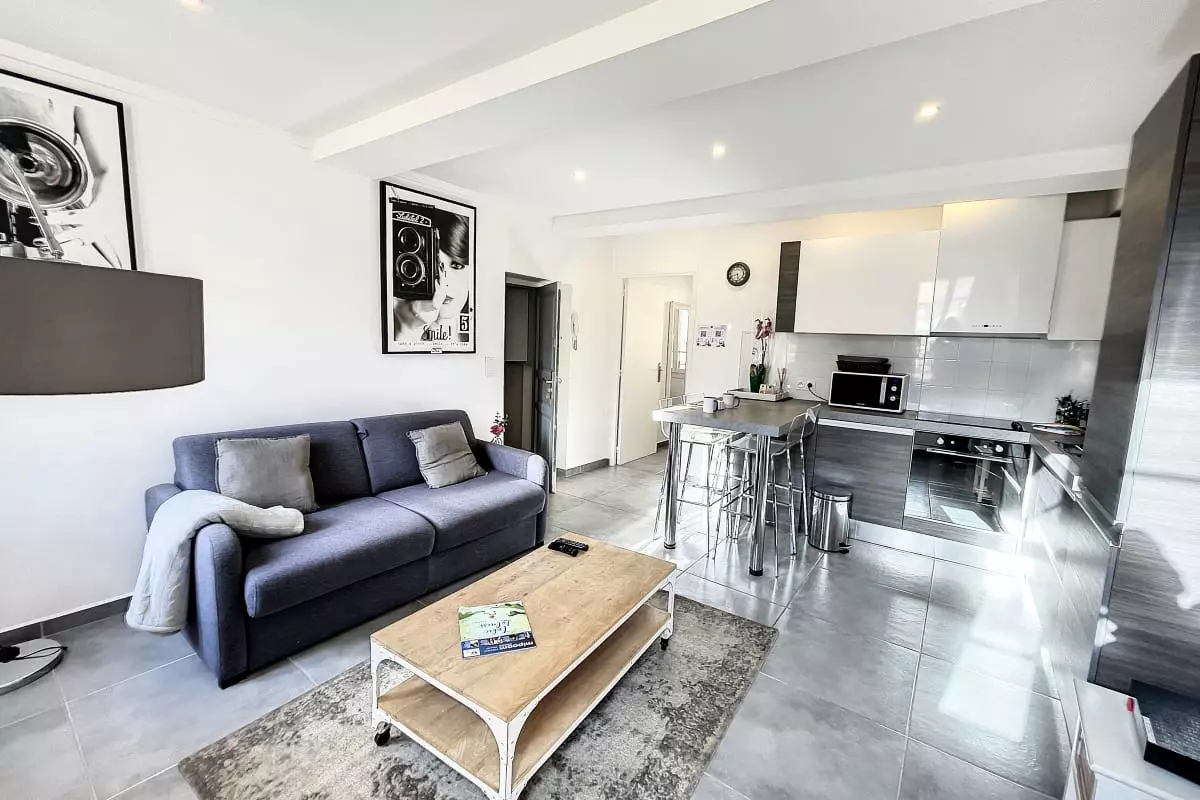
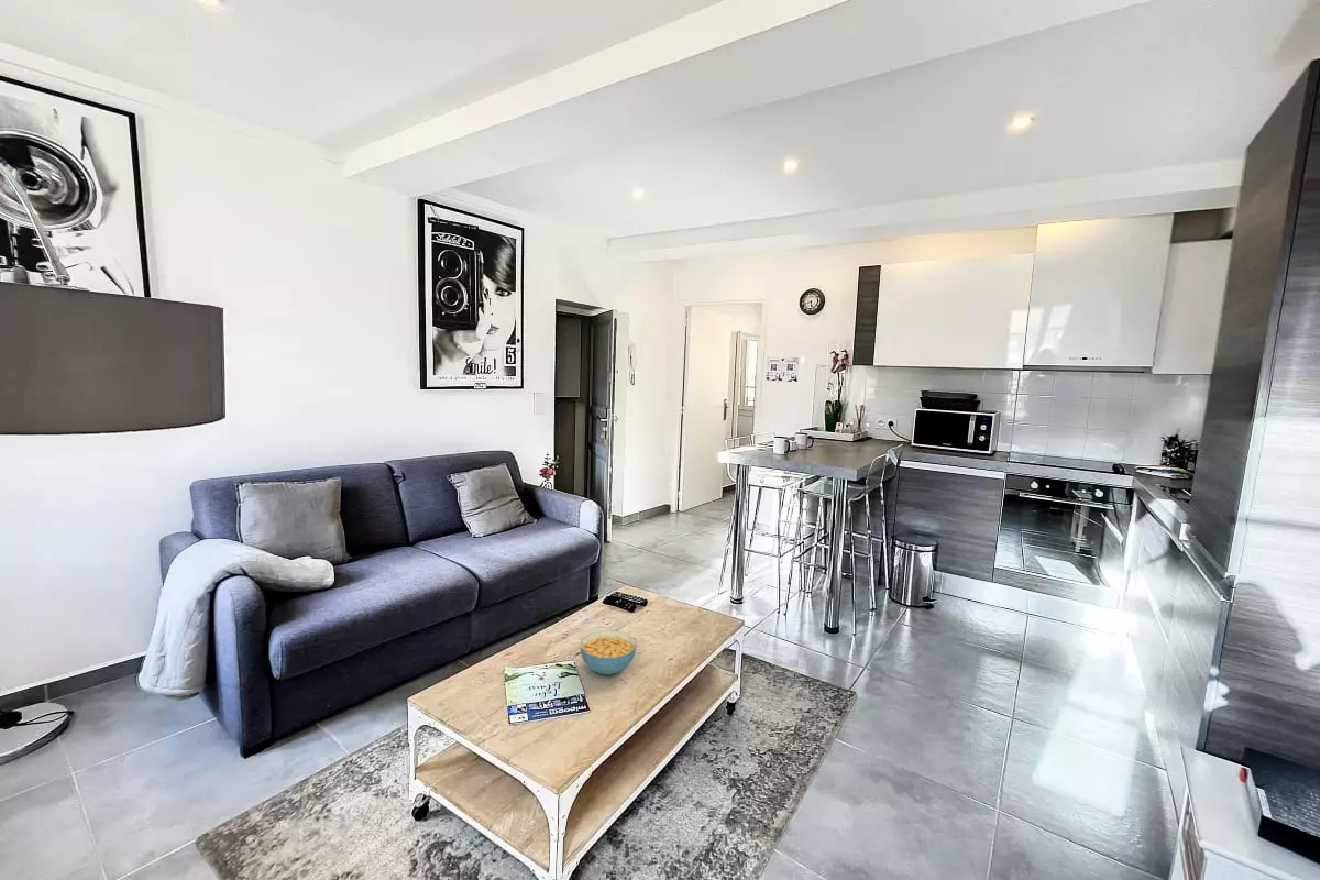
+ cereal bowl (607, 657)
